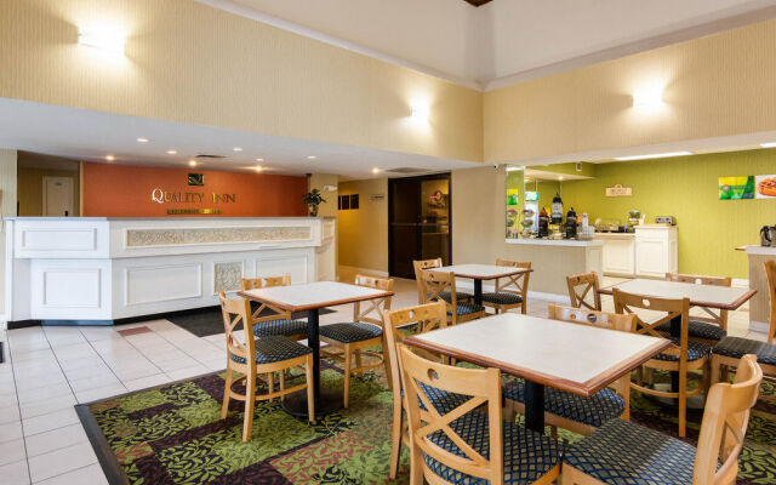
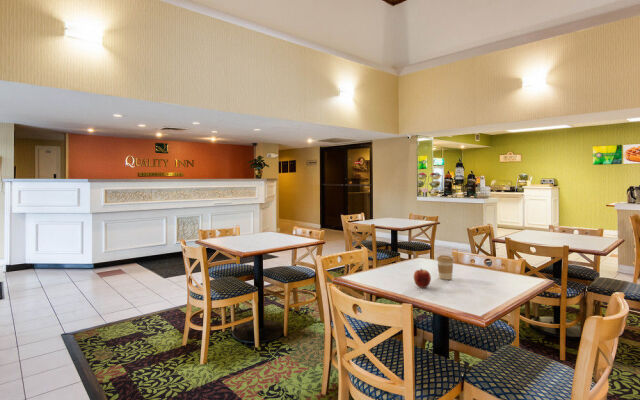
+ coffee cup (445, 267)
+ apple (422, 277)
